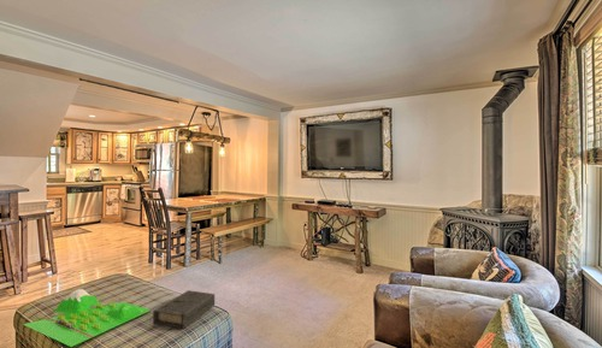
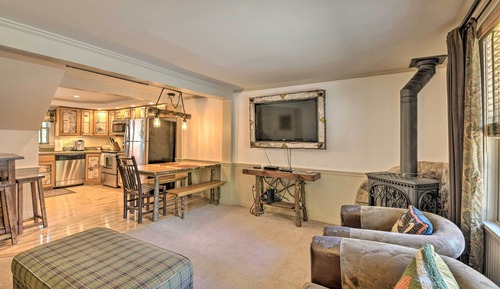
- book (185, 307)
- board game (87, 306)
